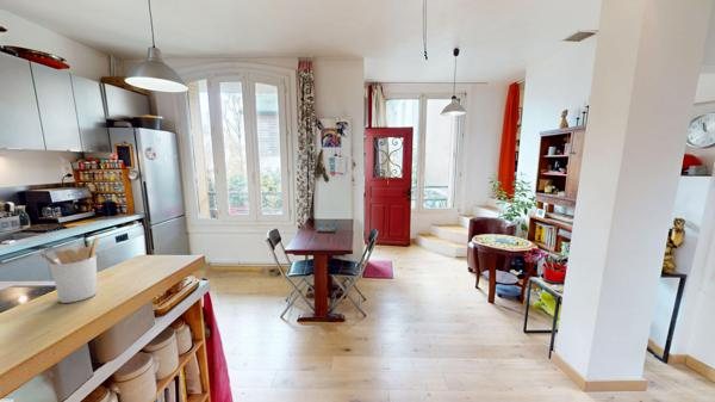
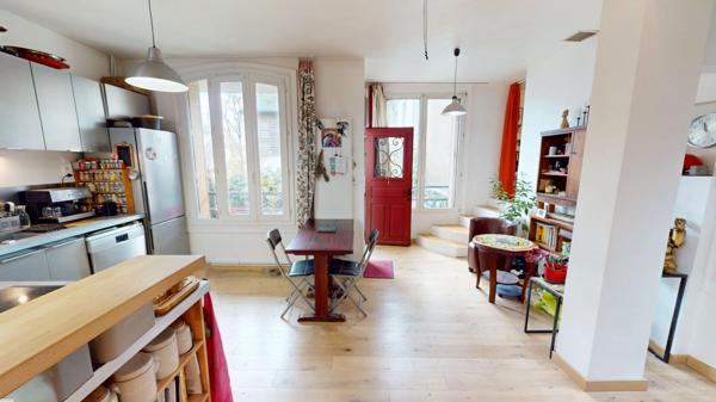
- utensil holder (75, 270)
